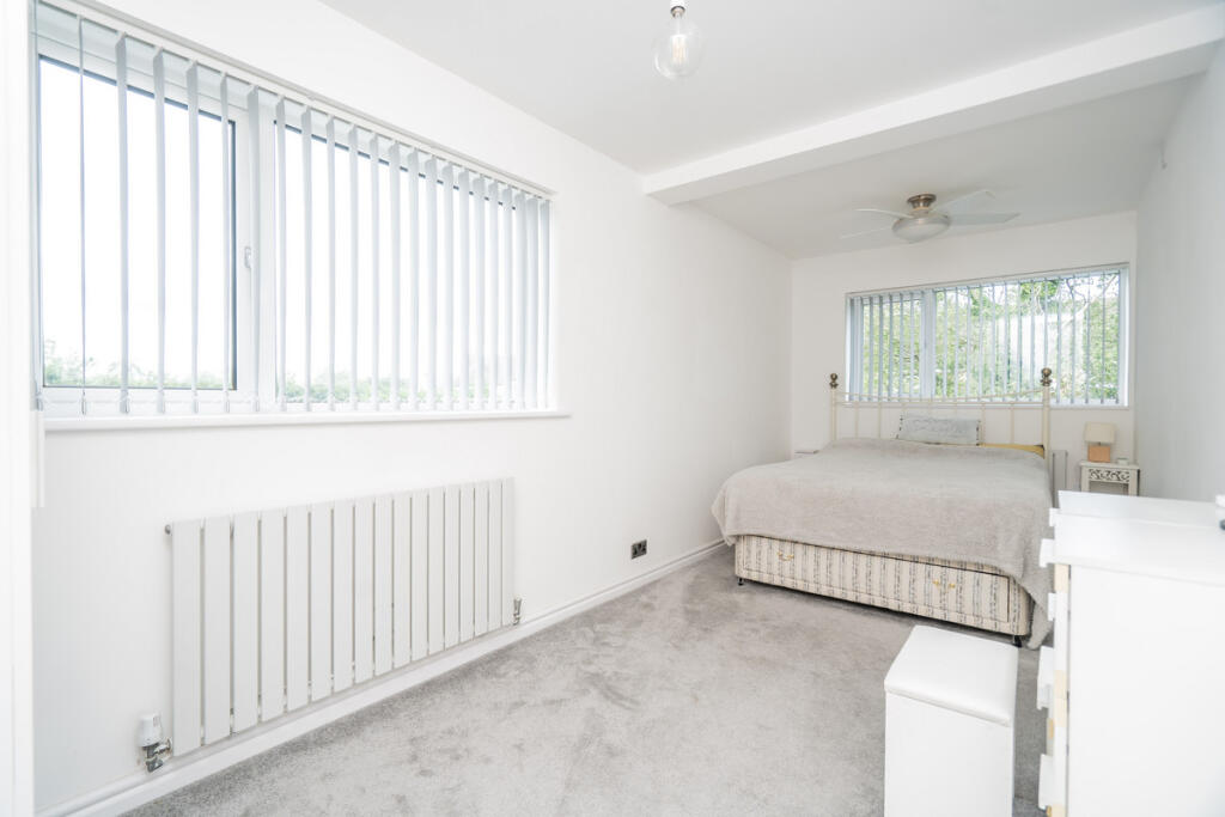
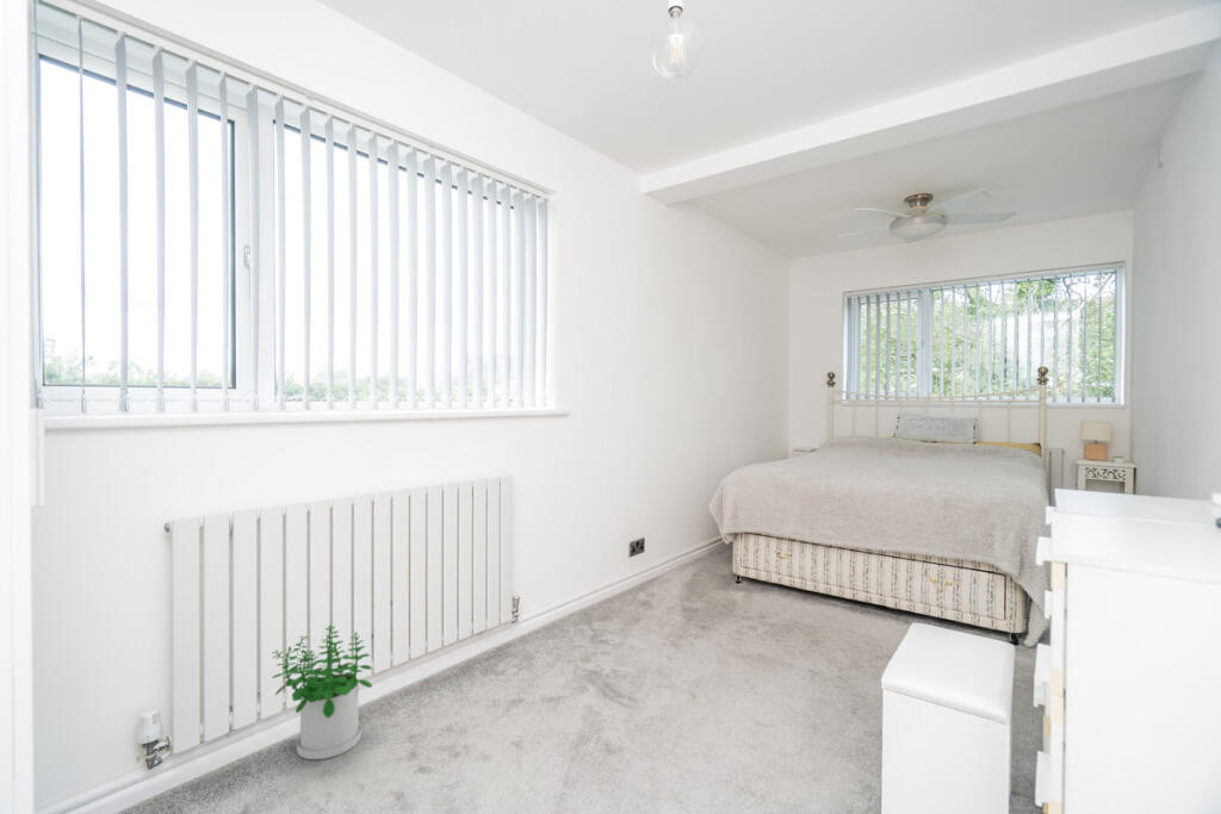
+ potted plant (322, 689)
